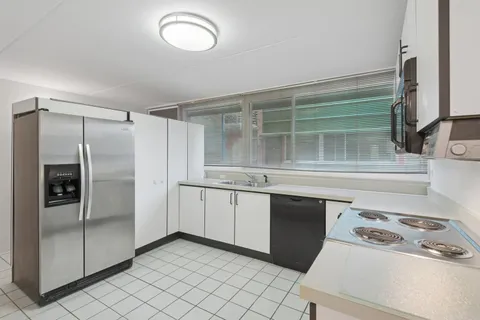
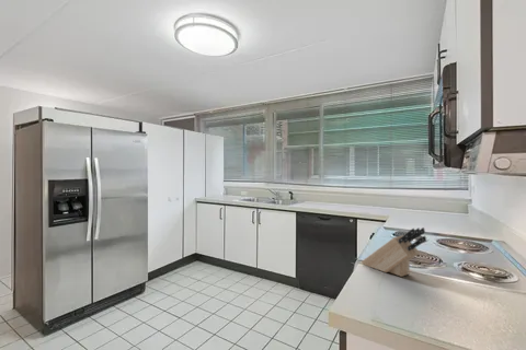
+ knife block (392, 246)
